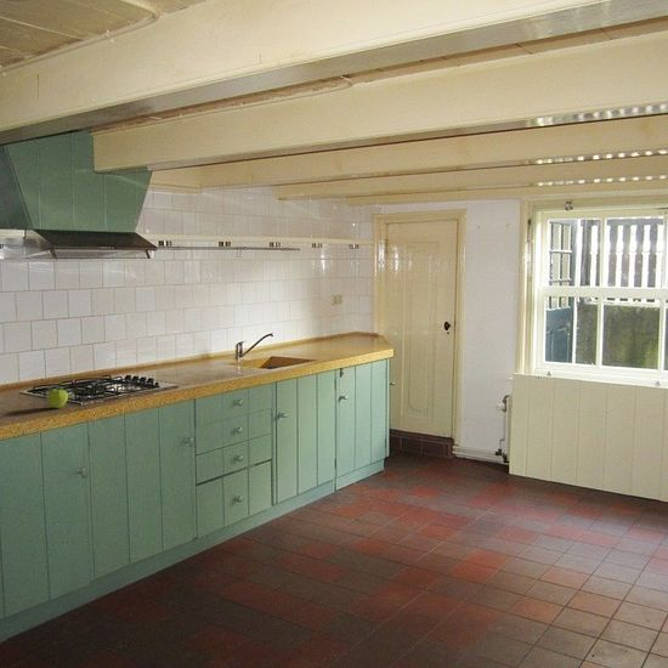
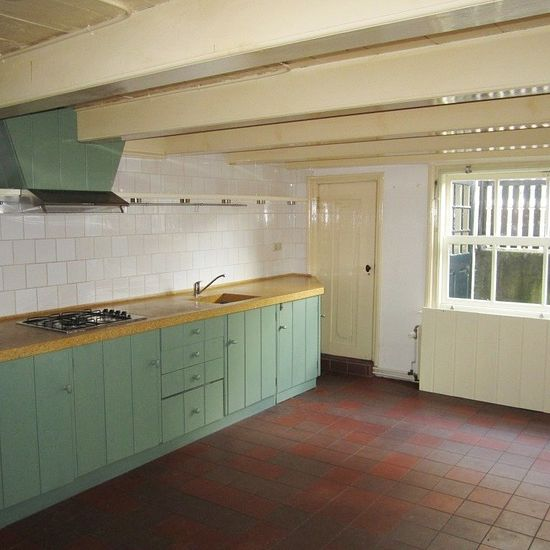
- fruit (57, 397)
